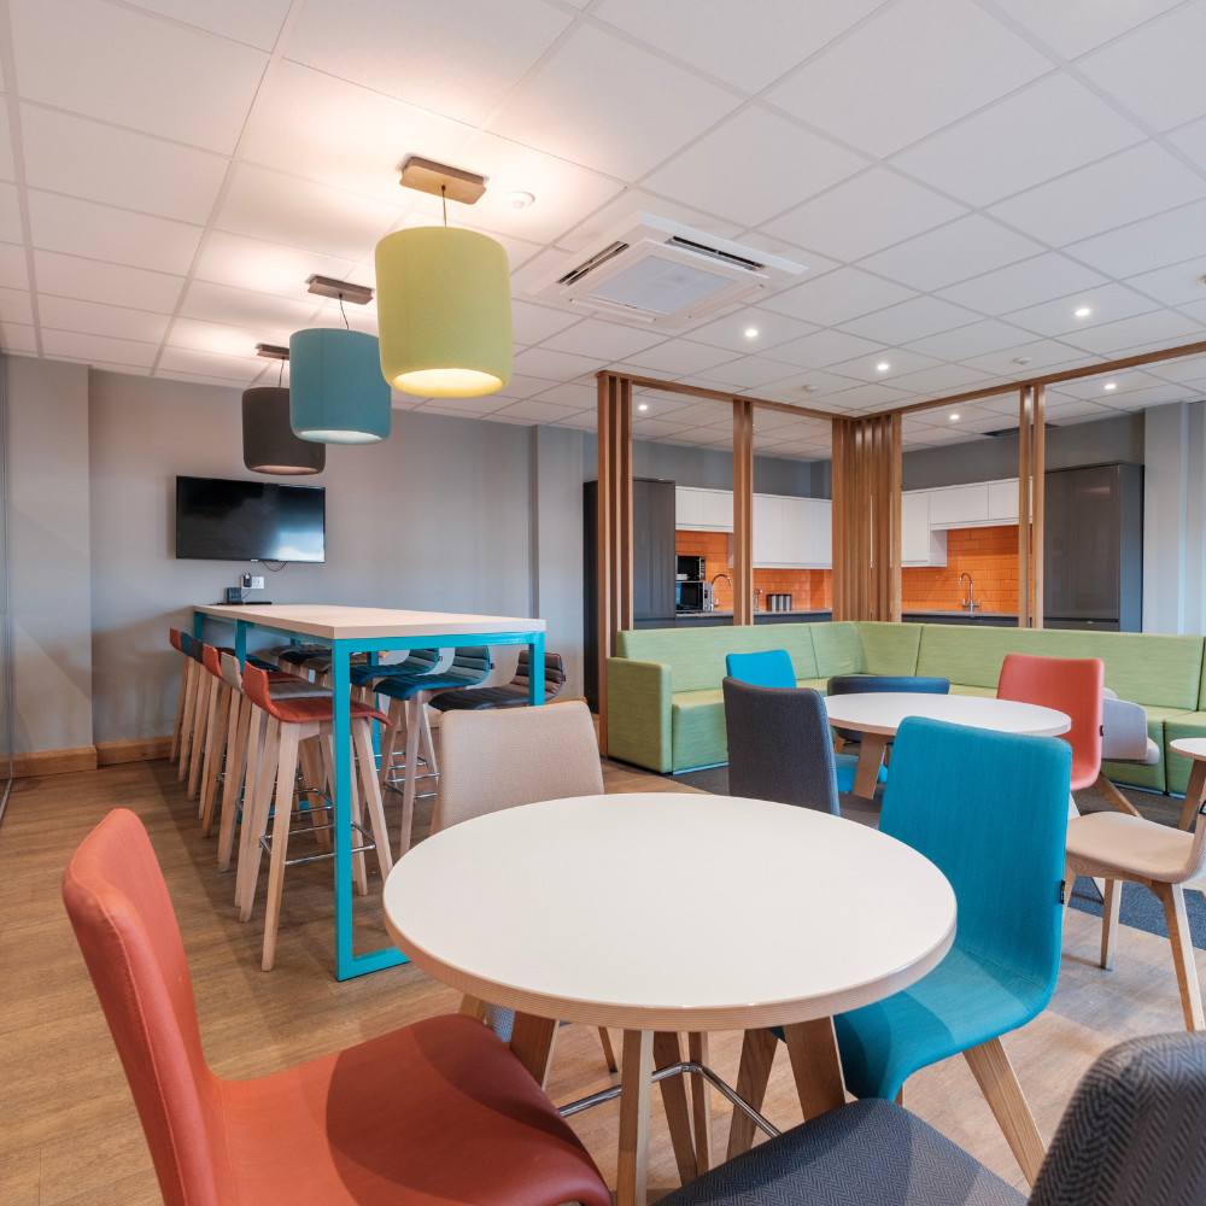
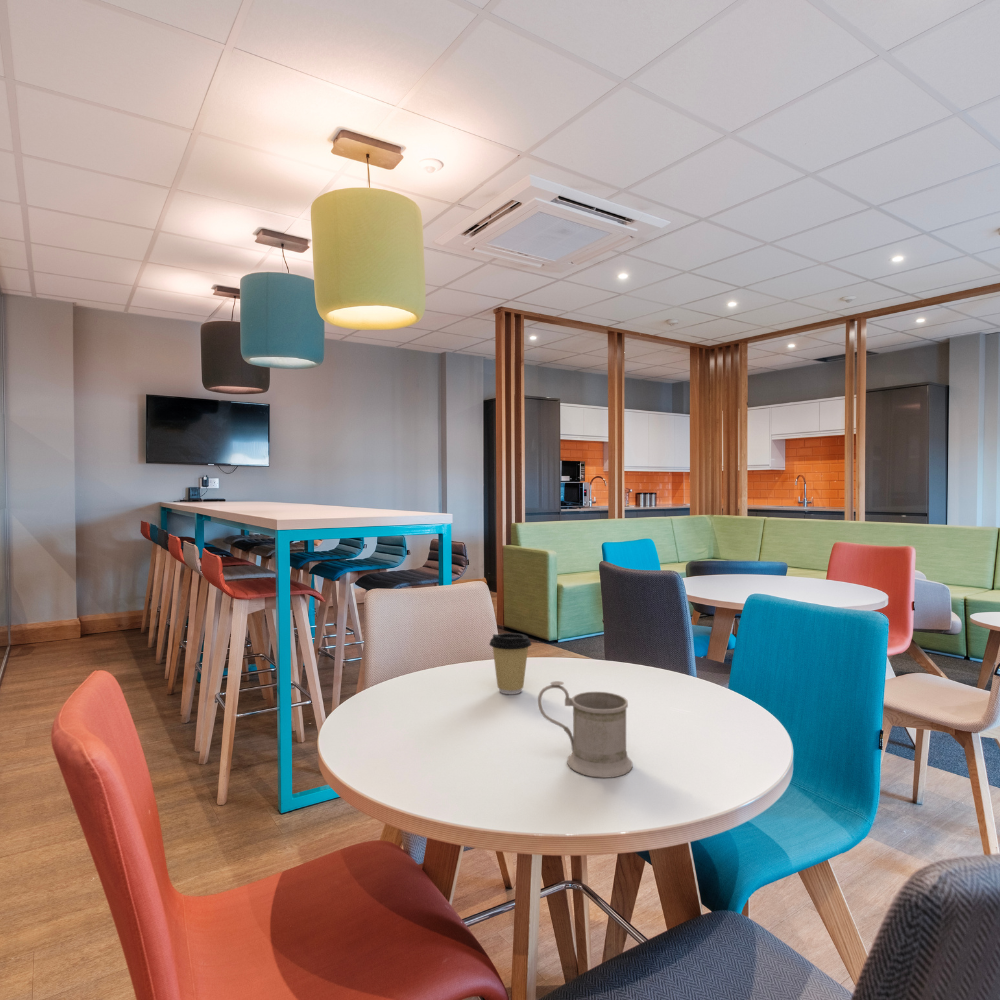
+ mug (584, 723)
+ coffee cup (510, 662)
